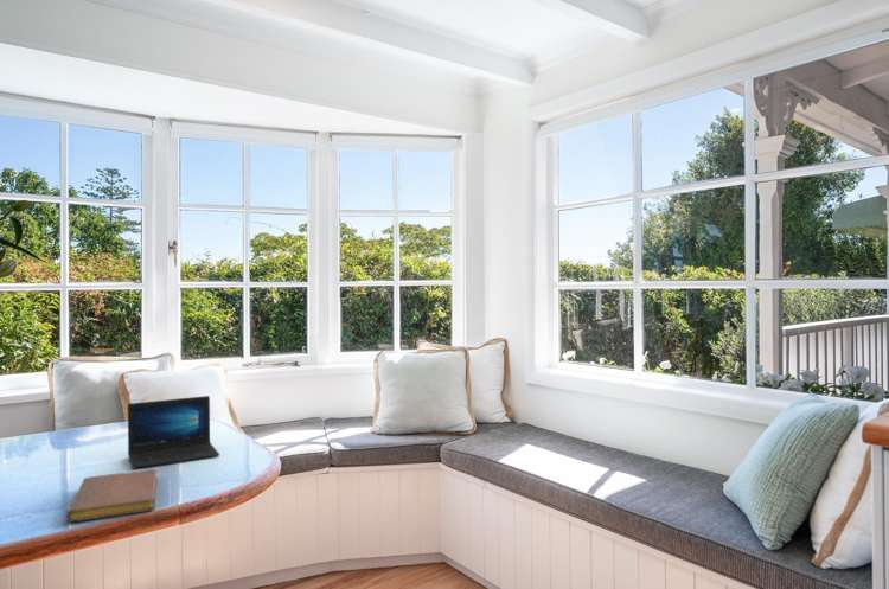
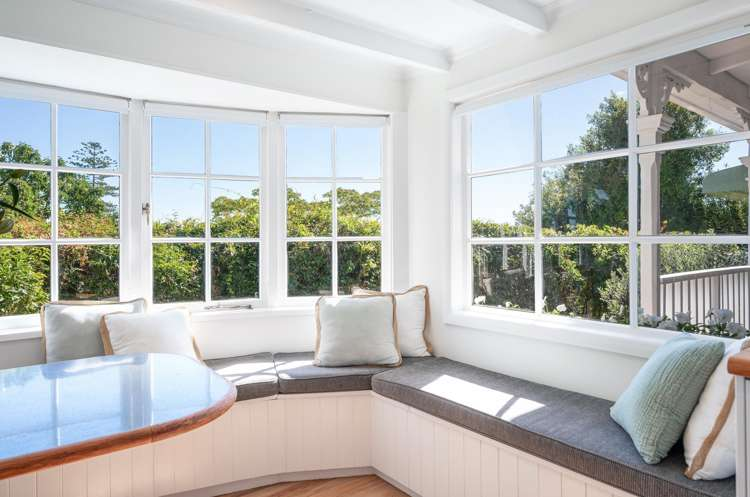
- notebook (116, 492)
- laptop (173, 429)
